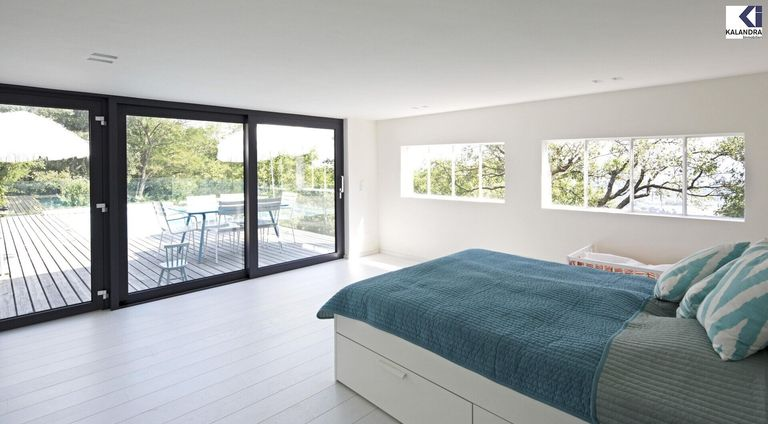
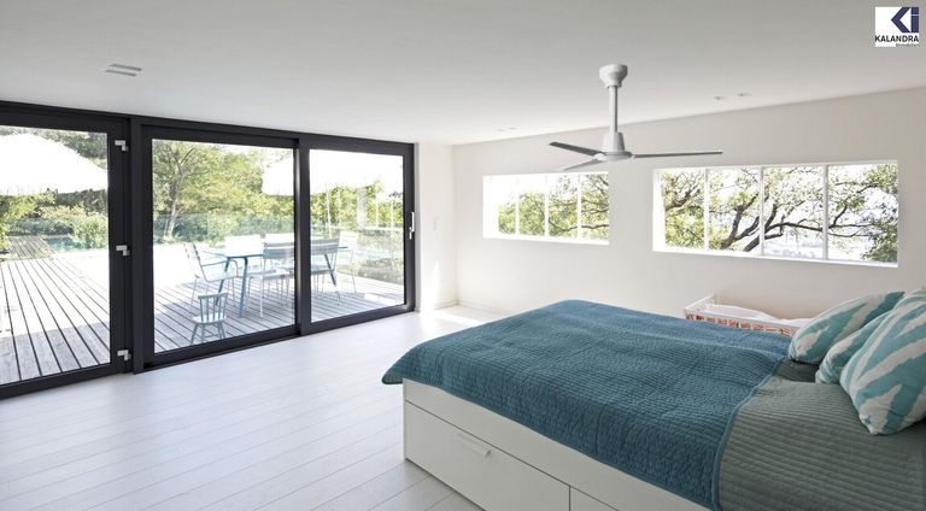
+ ceiling fan (616, 112)
